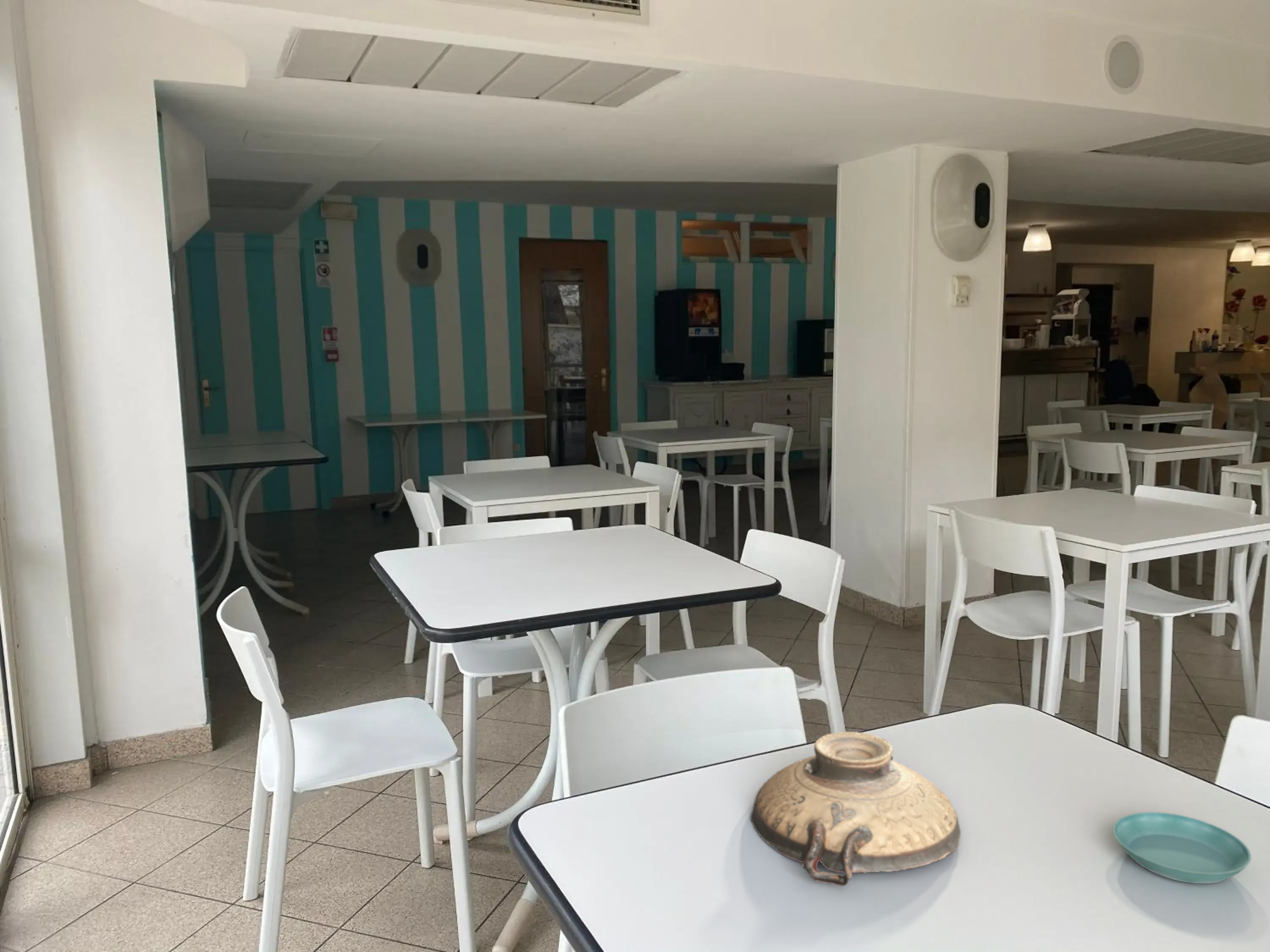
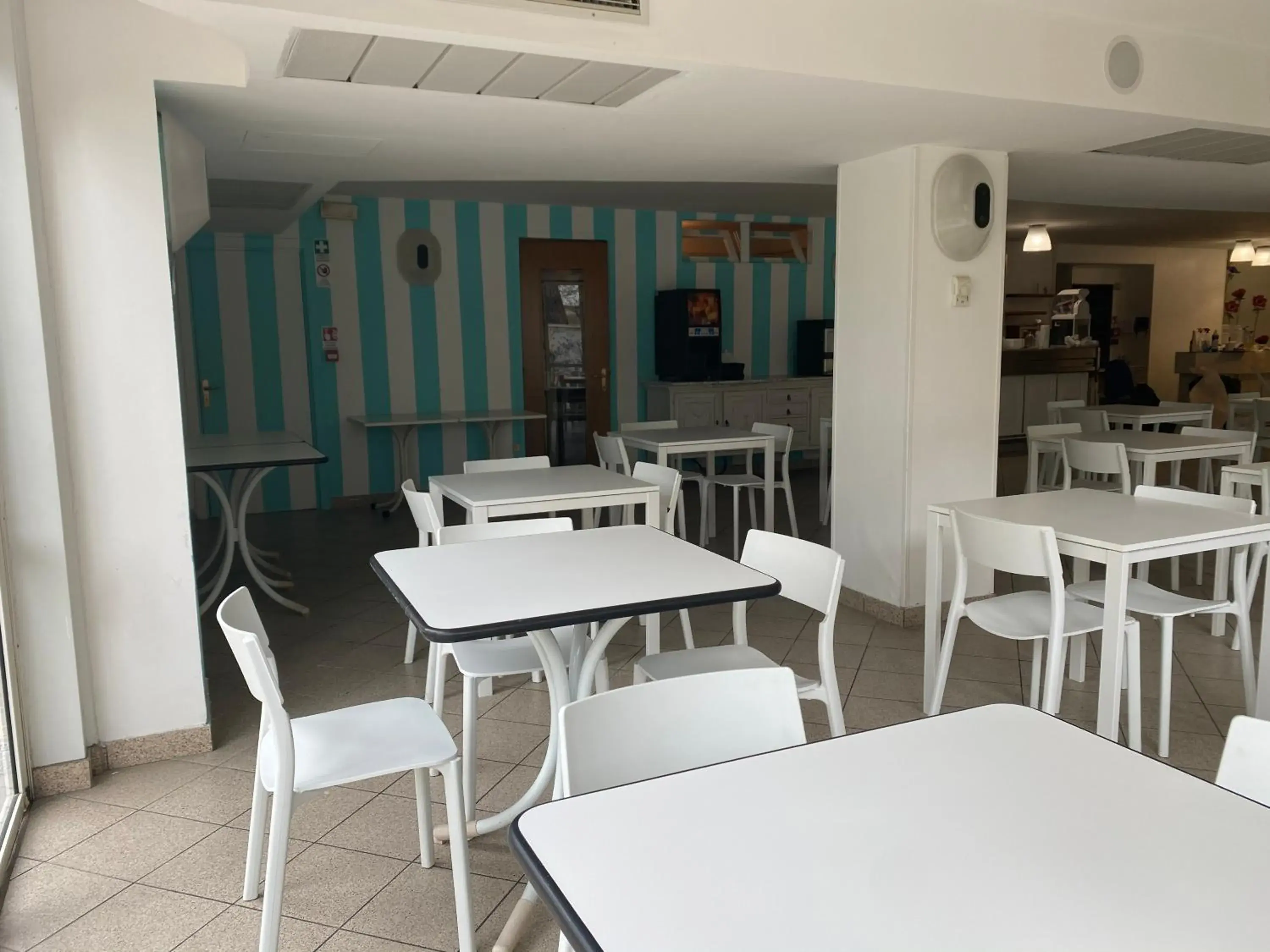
- saucer (1179, 850)
- teapot (853, 784)
